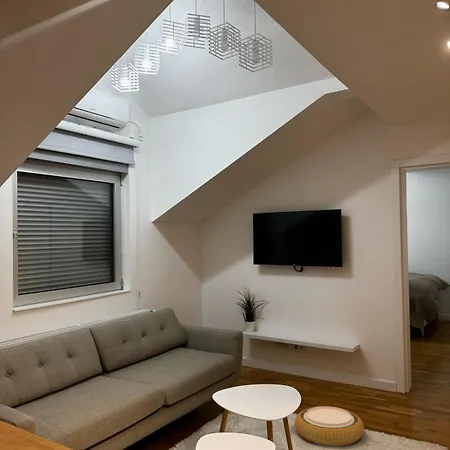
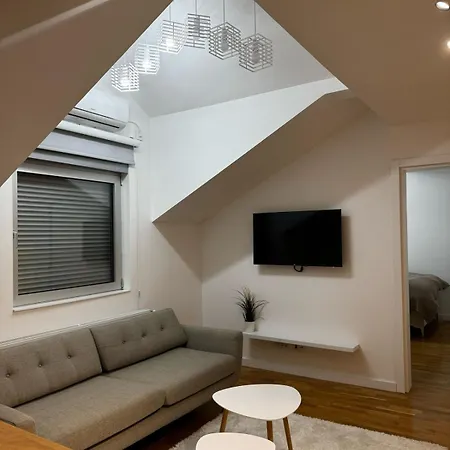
- woven basket (328, 423)
